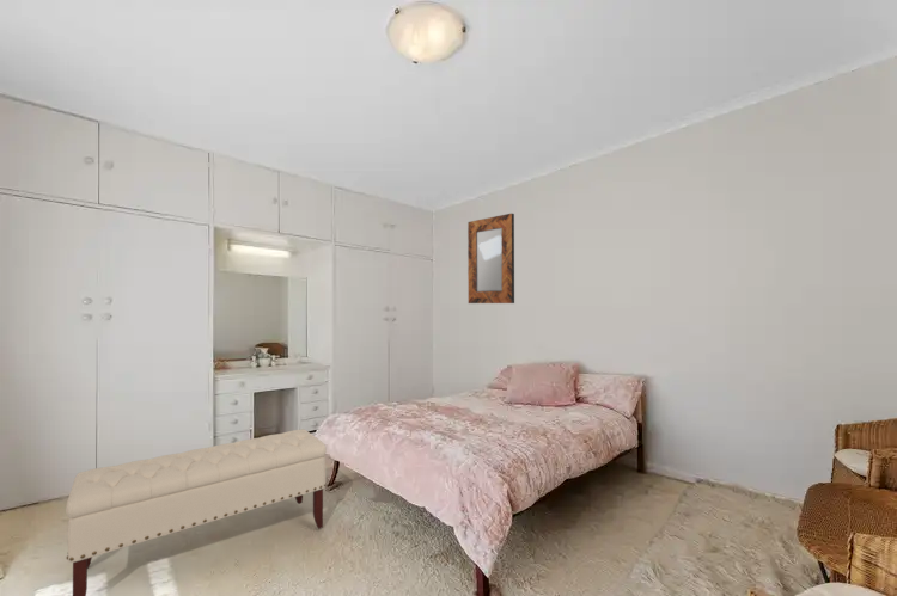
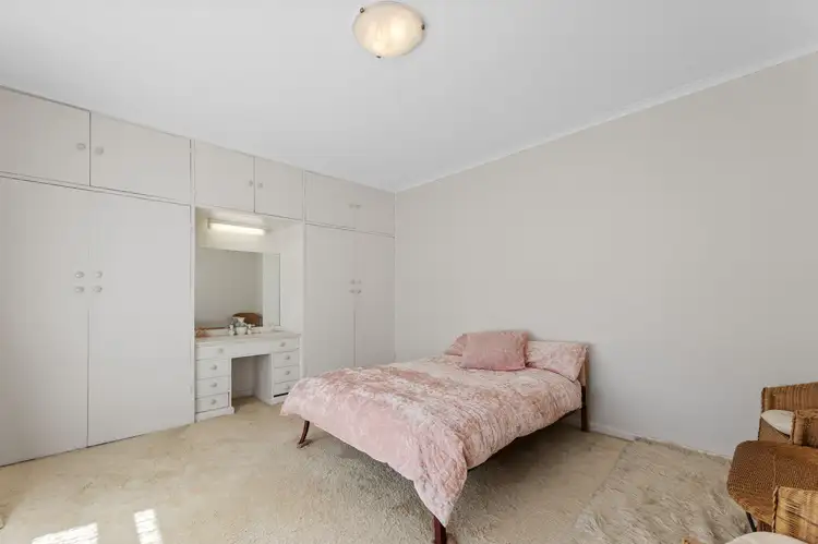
- home mirror (489, 260)
- bench (212, 500)
